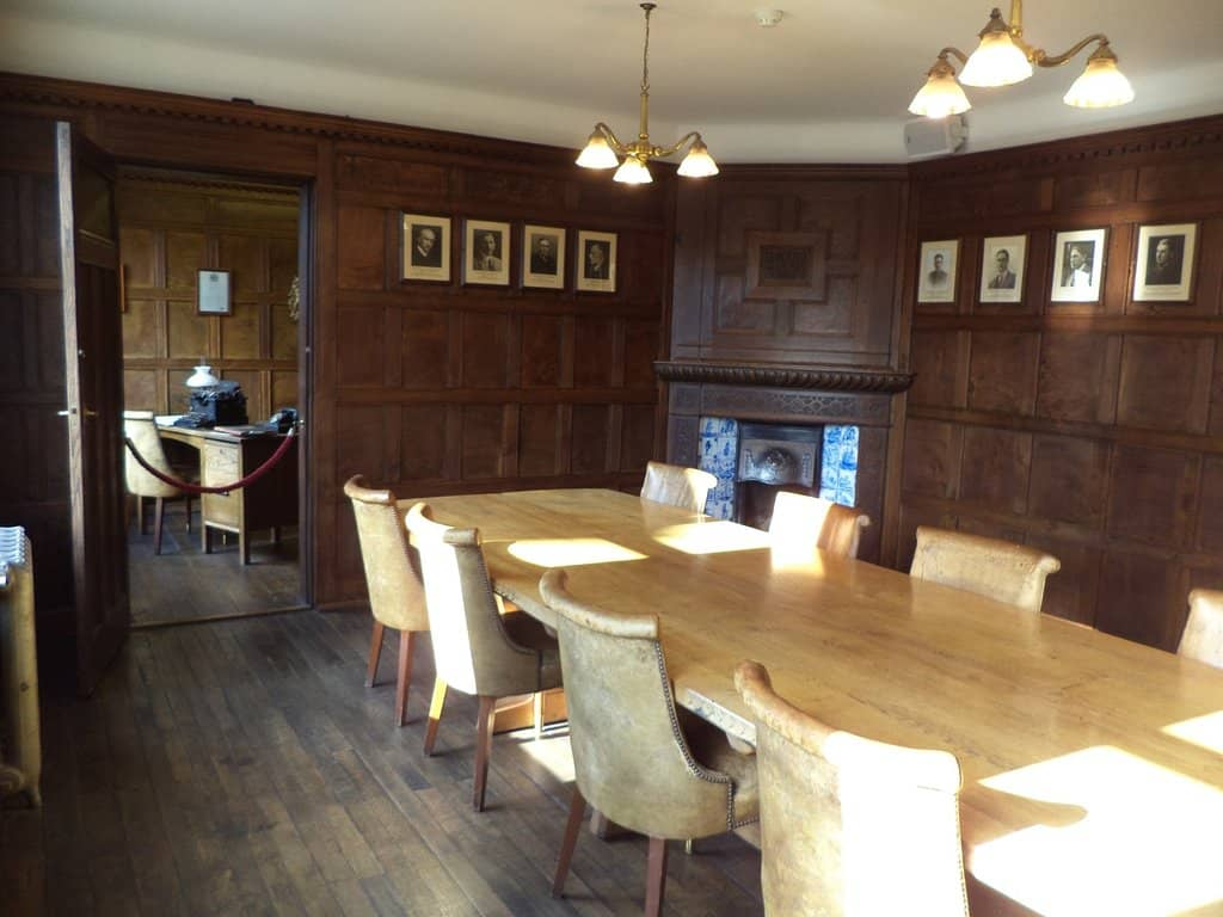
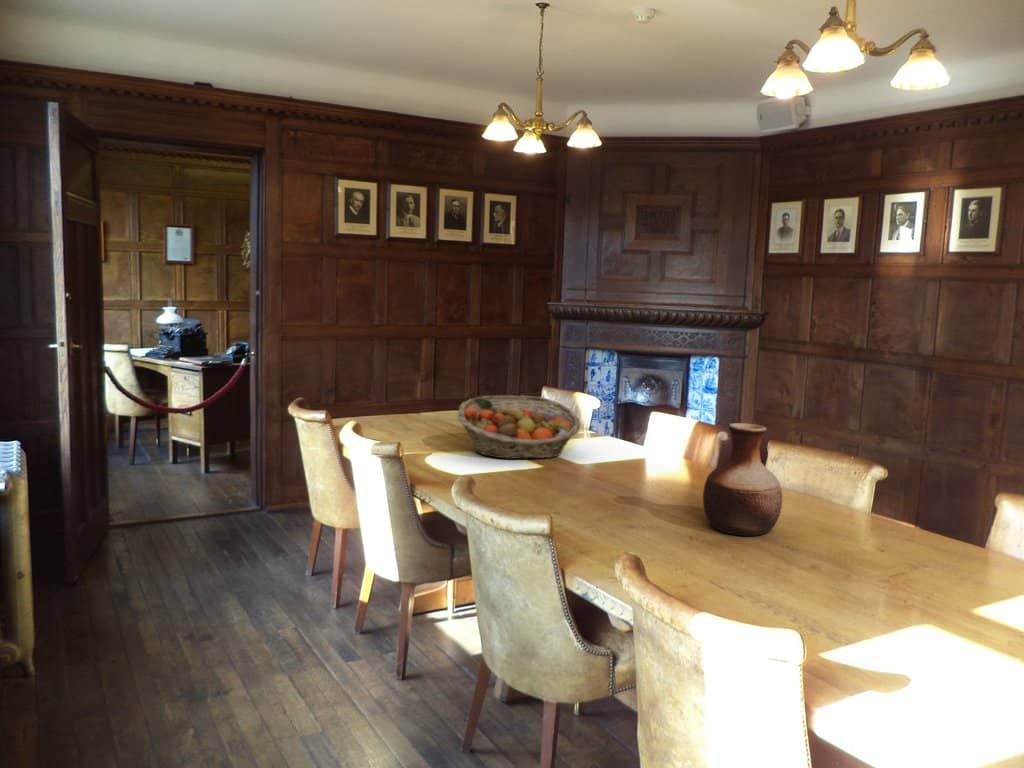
+ fruit basket (518, 426)
+ vase (743, 477)
